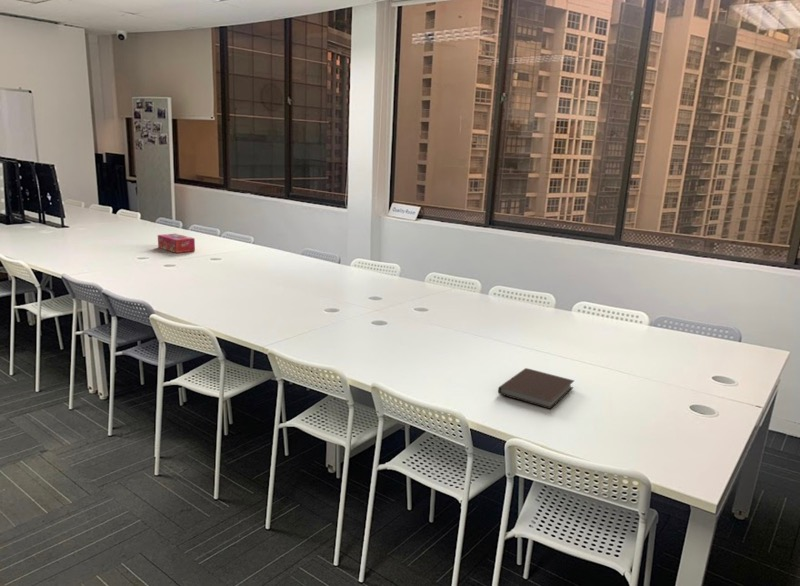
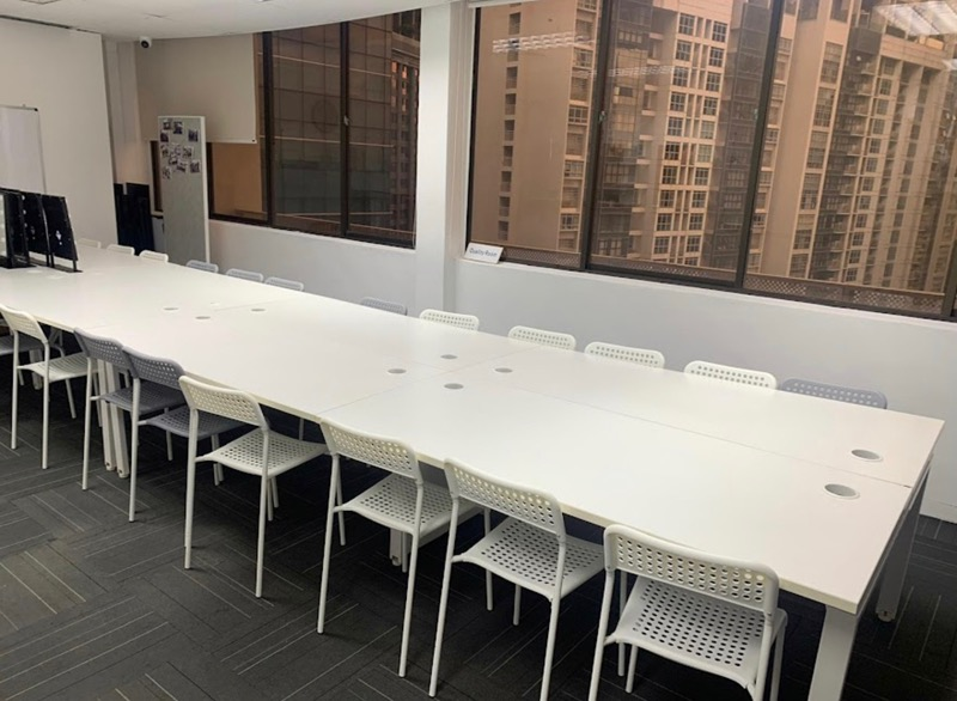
- notebook (536, 387)
- tissue box (176, 242)
